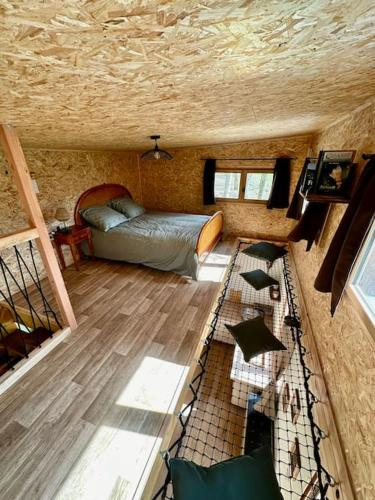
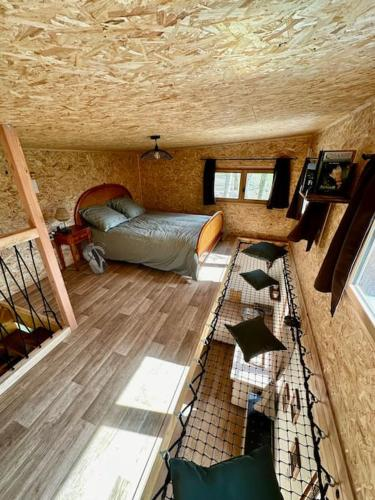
+ backpack (96, 257)
